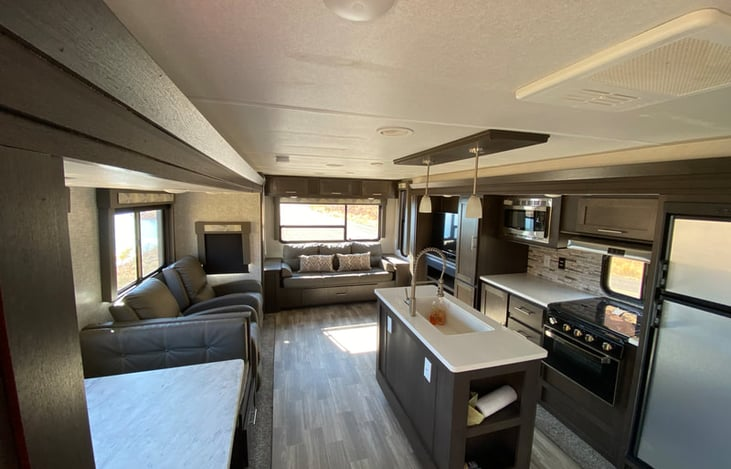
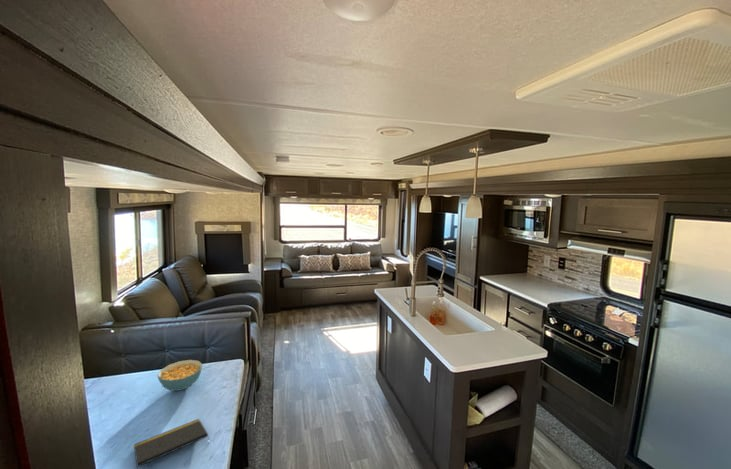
+ notepad (171, 440)
+ cereal bowl (181, 378)
